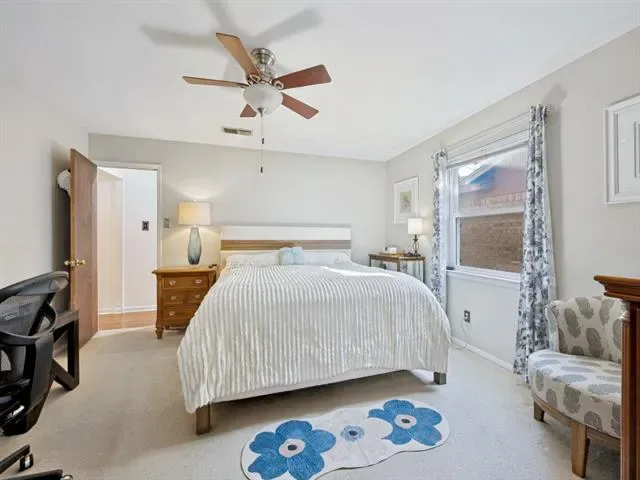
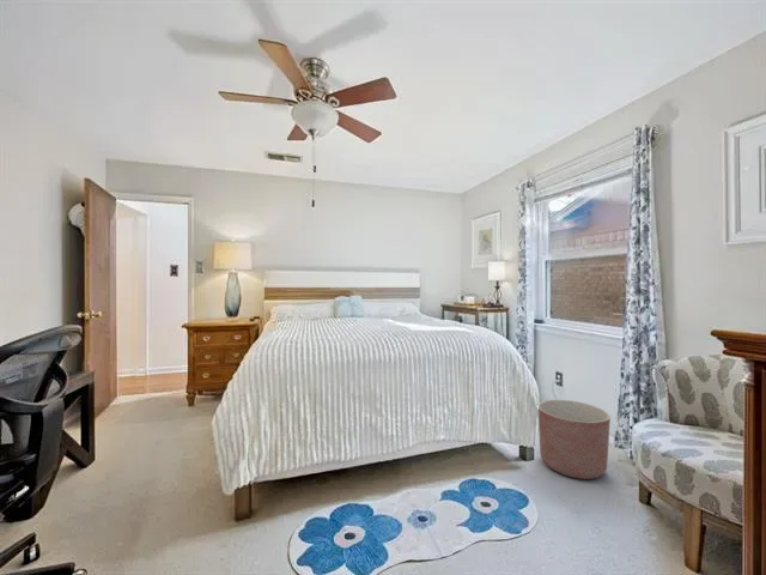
+ planter (572, 437)
